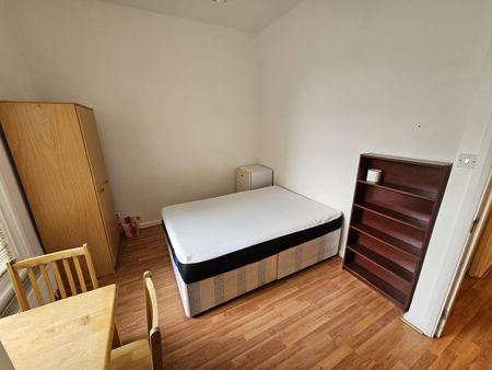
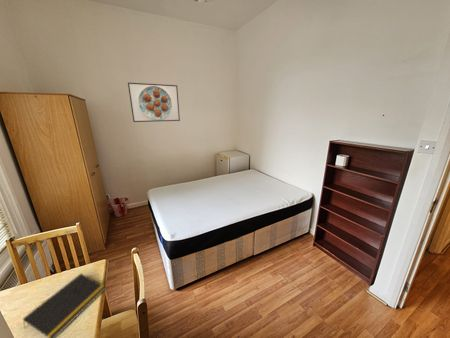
+ notepad (68, 301)
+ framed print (155, 103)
